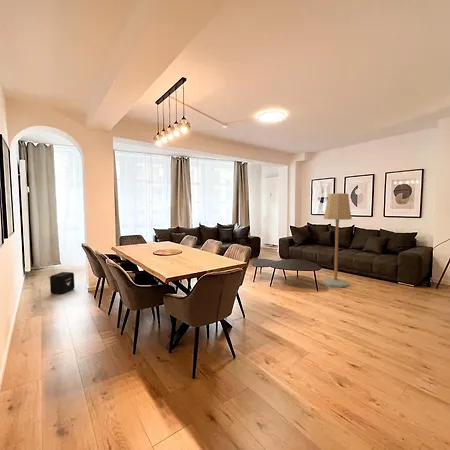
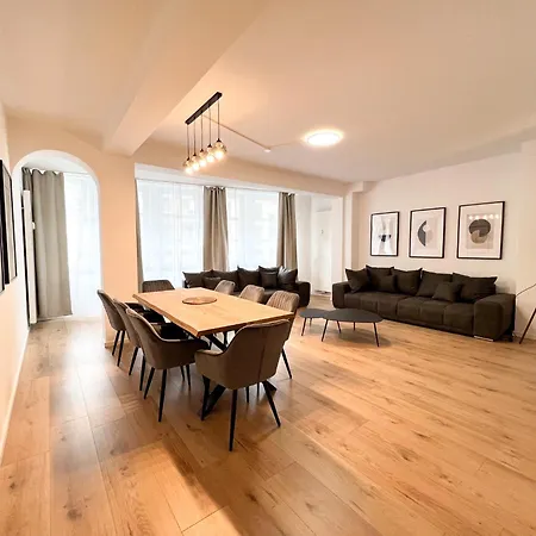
- floor lamp (336, 239)
- air purifier (63, 282)
